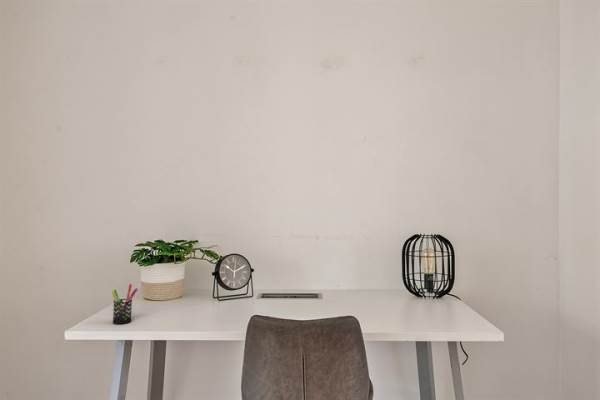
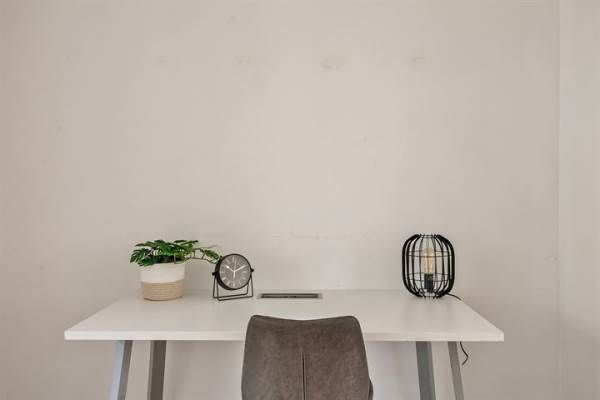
- pen holder (122, 303)
